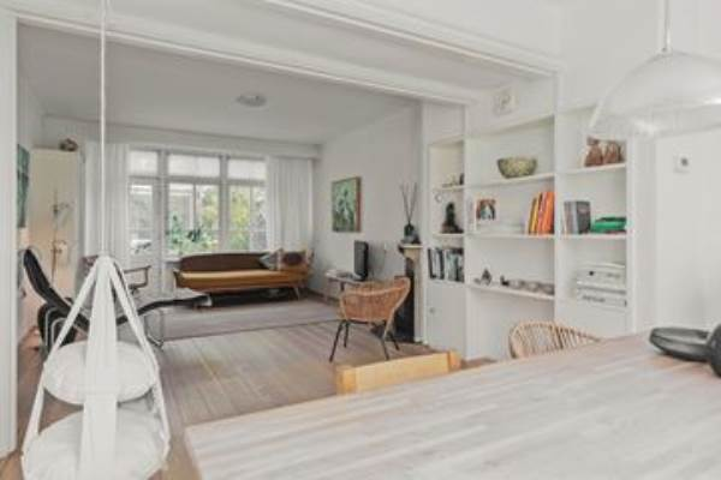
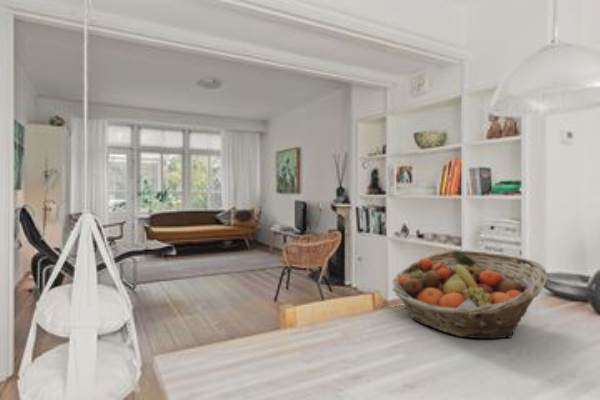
+ fruit basket (462, 288)
